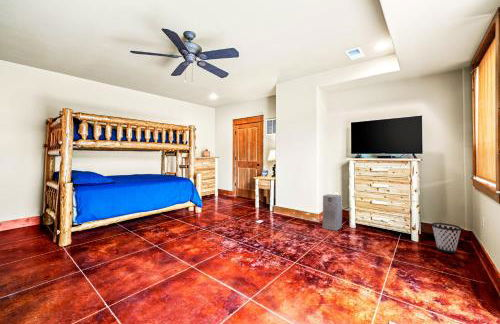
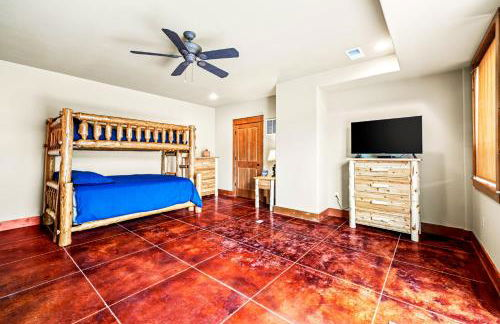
- air purifier (332, 211)
- wastebasket (446, 237)
